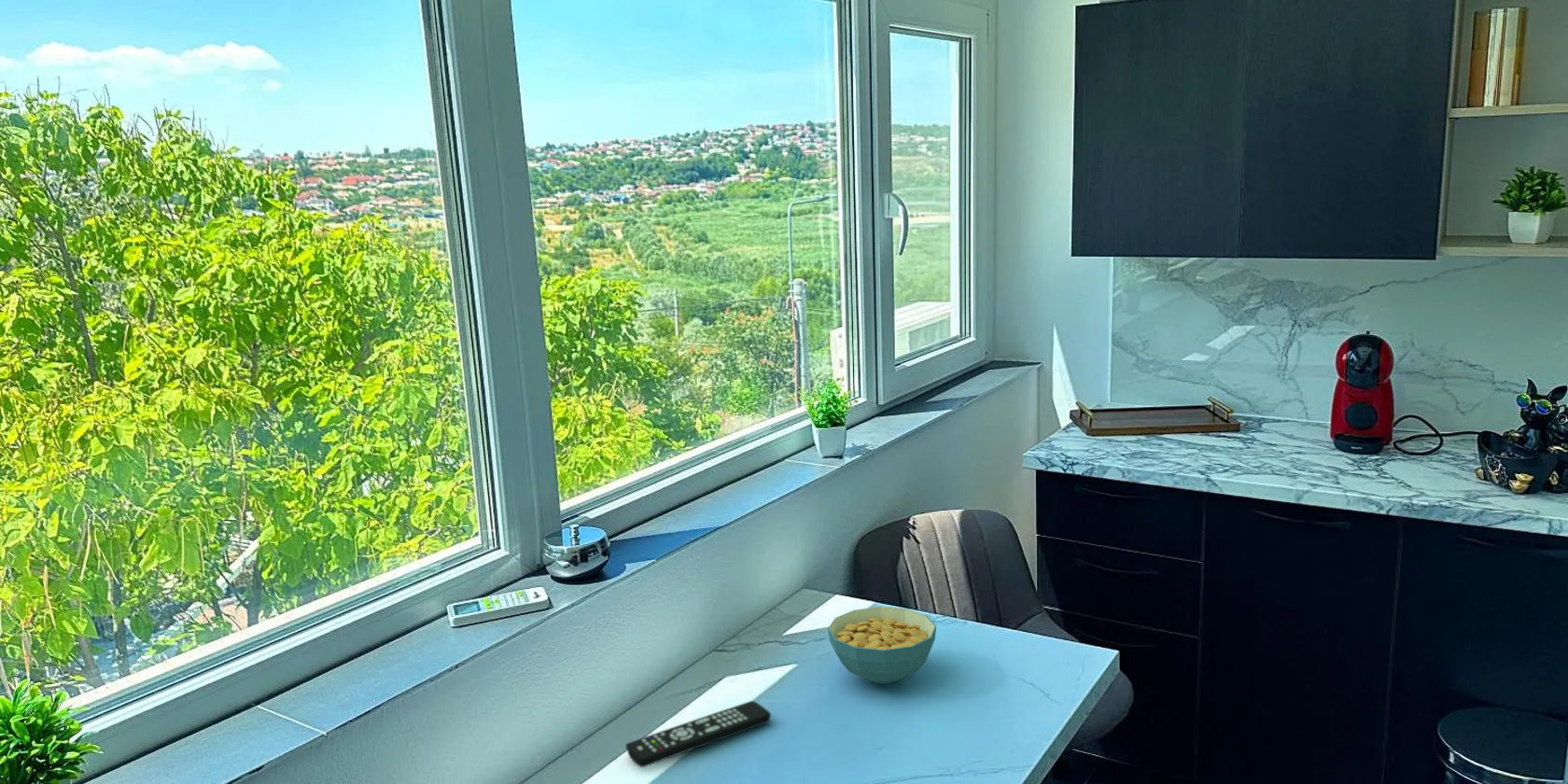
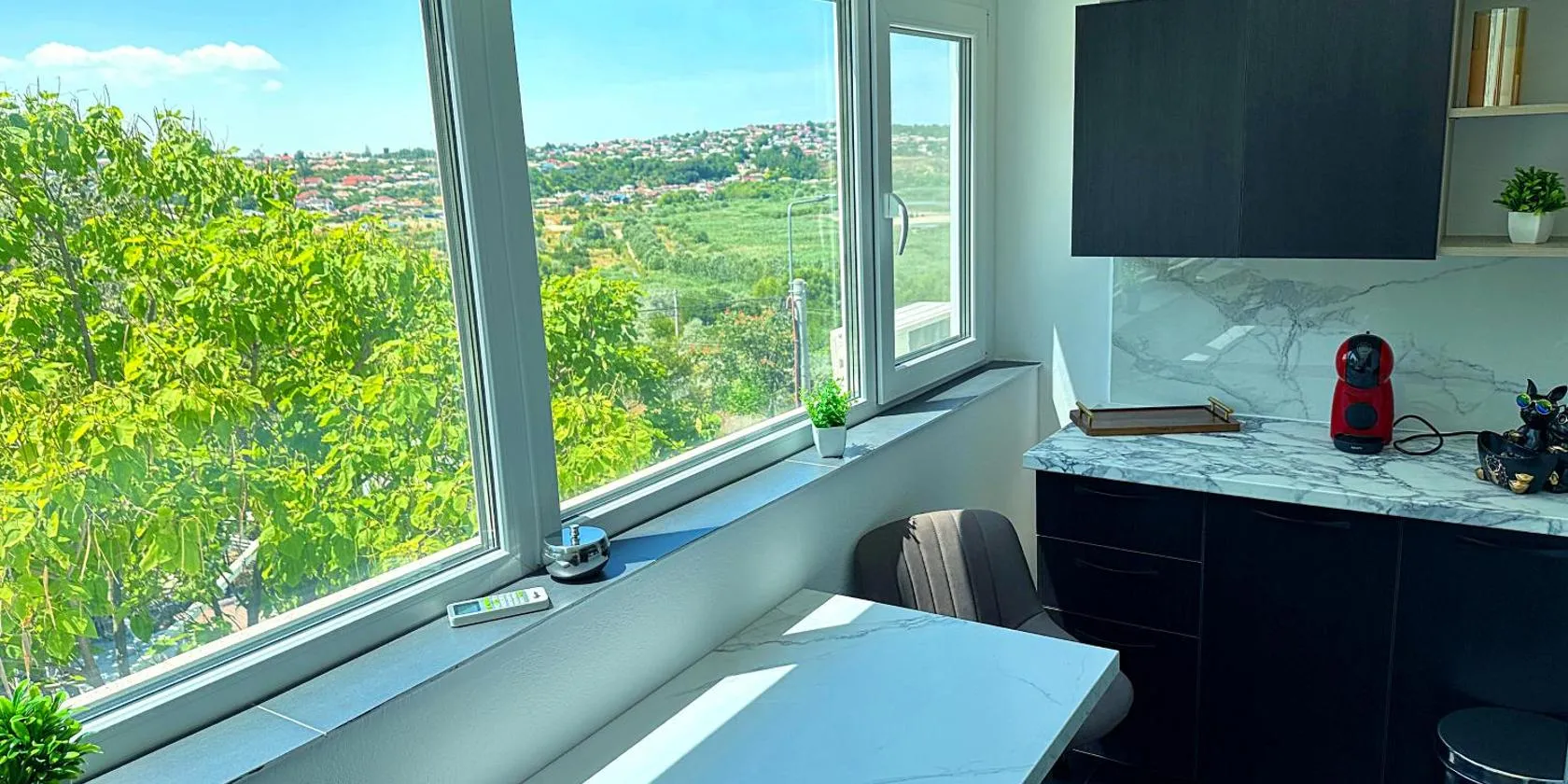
- cereal bowl (882, 651)
- remote control (700, 733)
